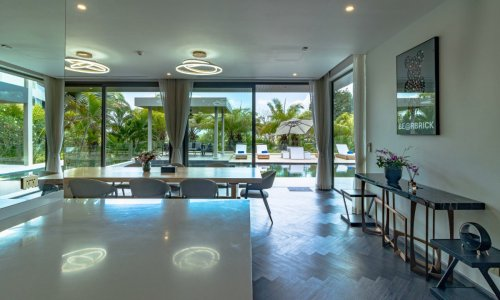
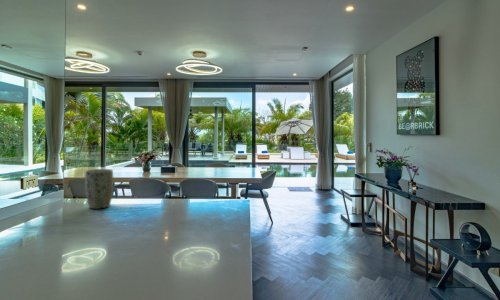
+ plant pot (99, 188)
